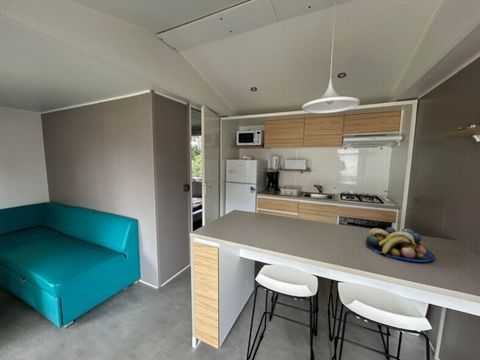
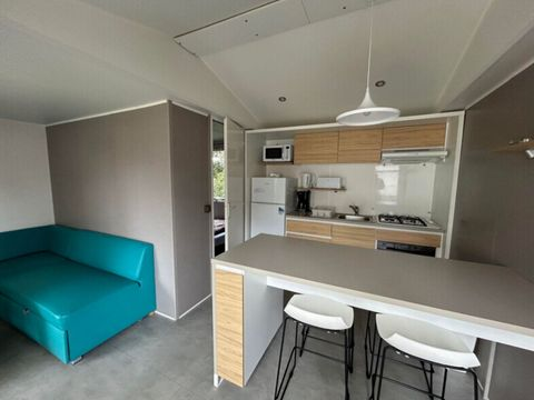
- fruit bowl (398, 239)
